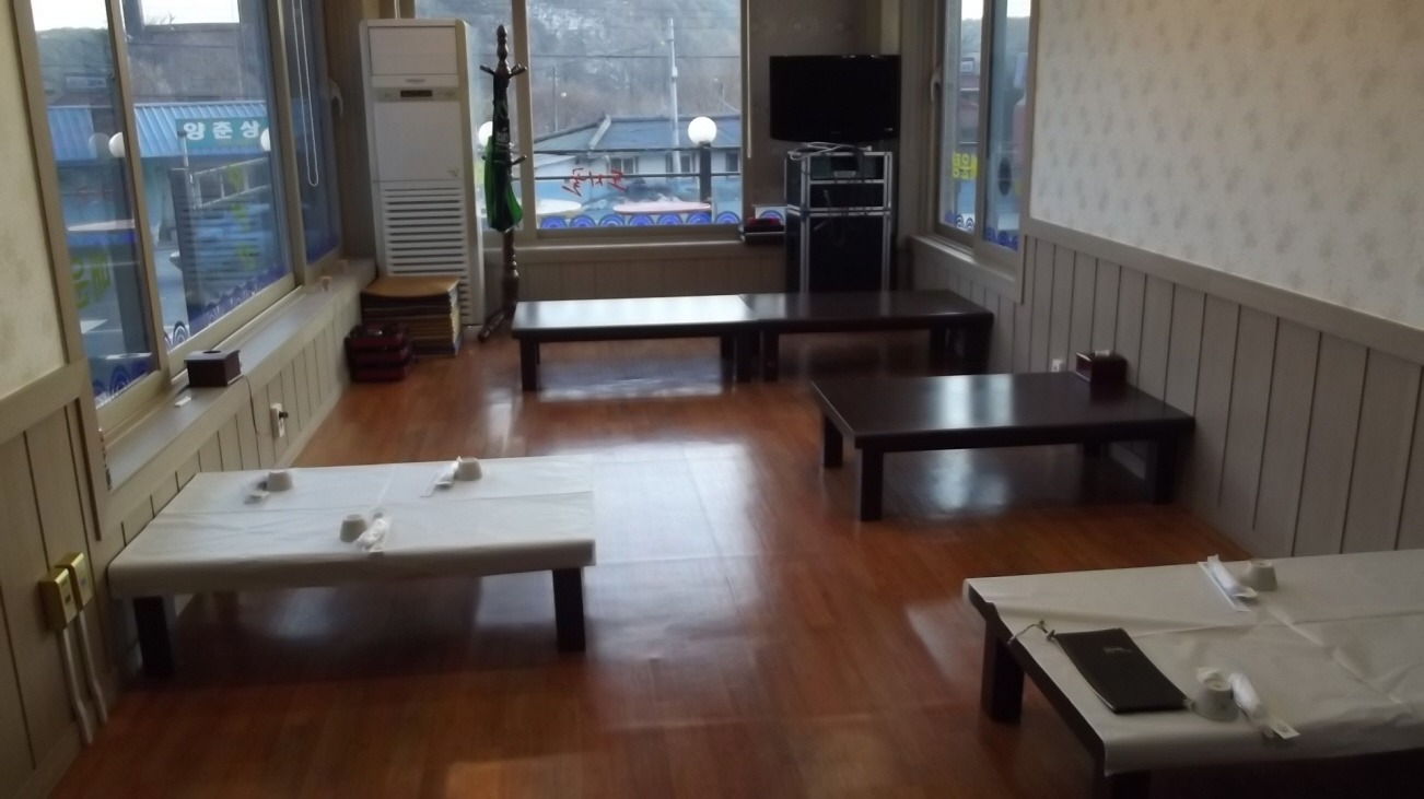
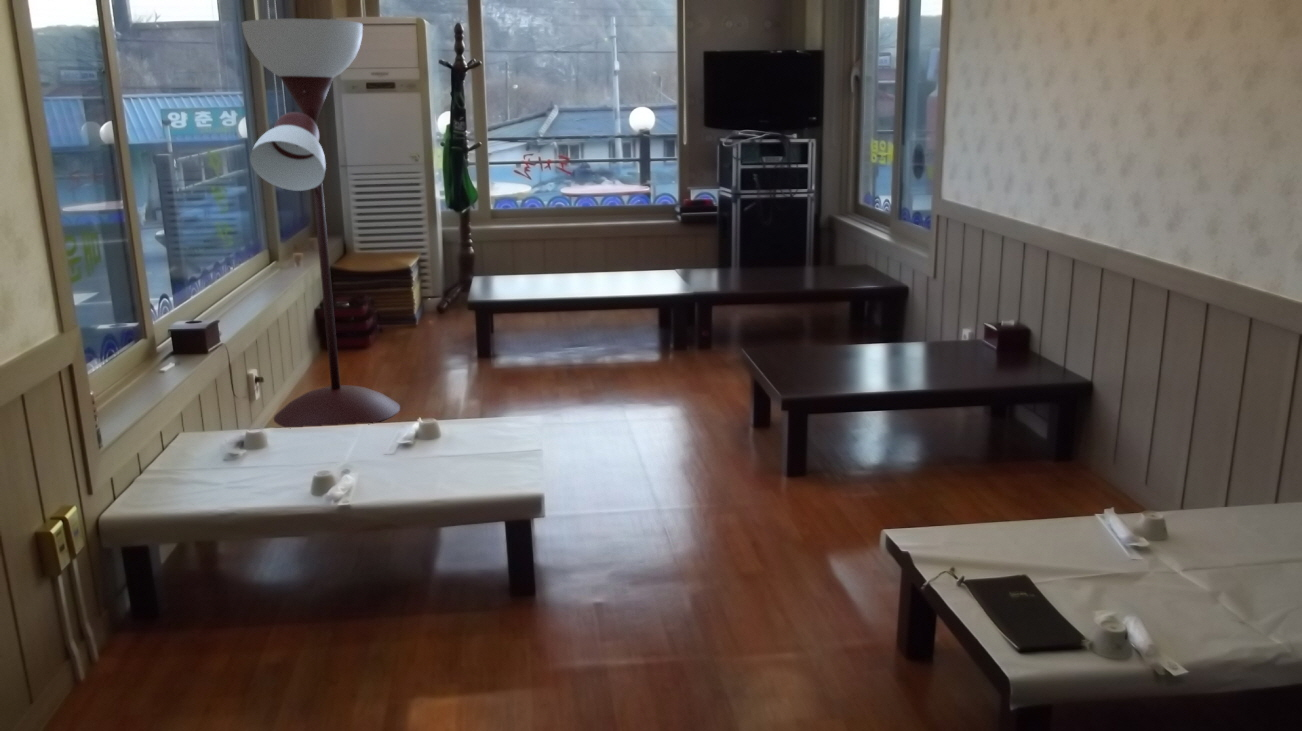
+ floor lamp (317, 229)
